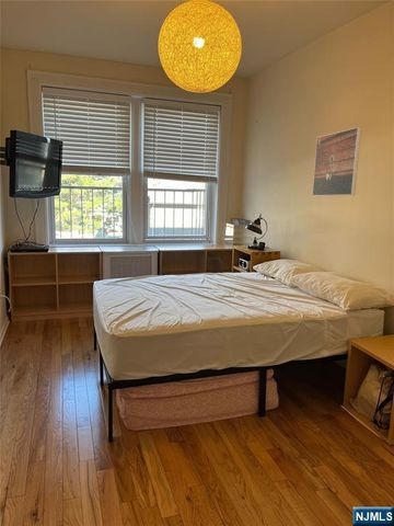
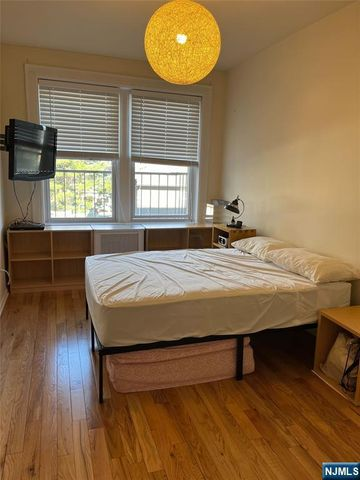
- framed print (334, 164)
